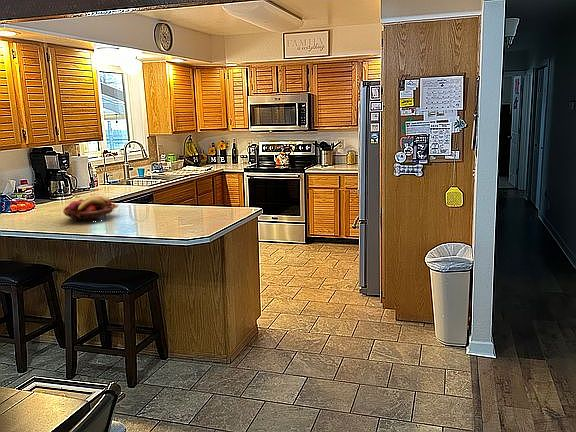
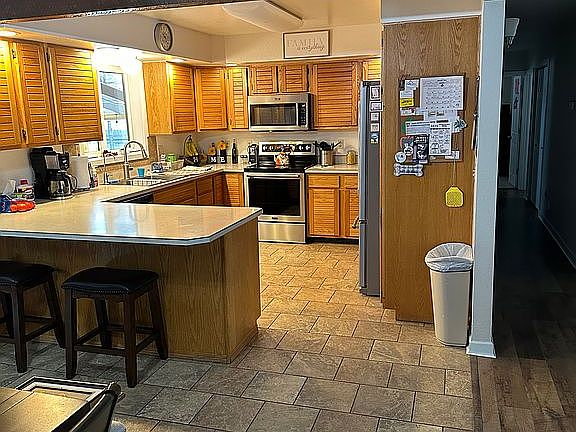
- fruit basket (90, 207)
